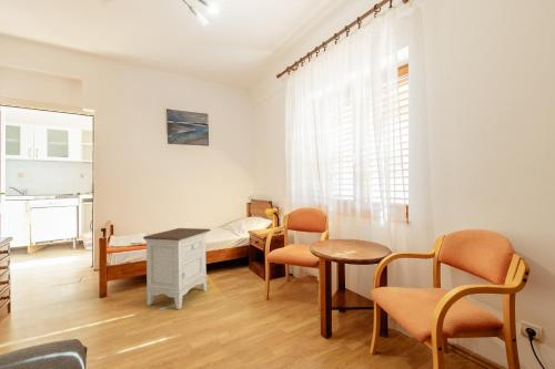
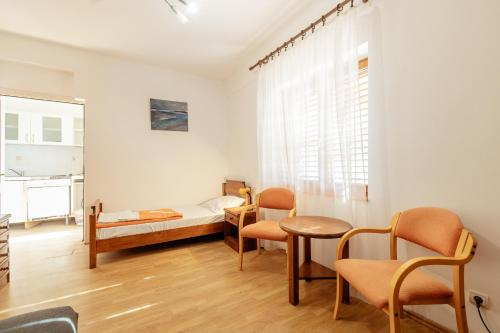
- nightstand (180, 264)
